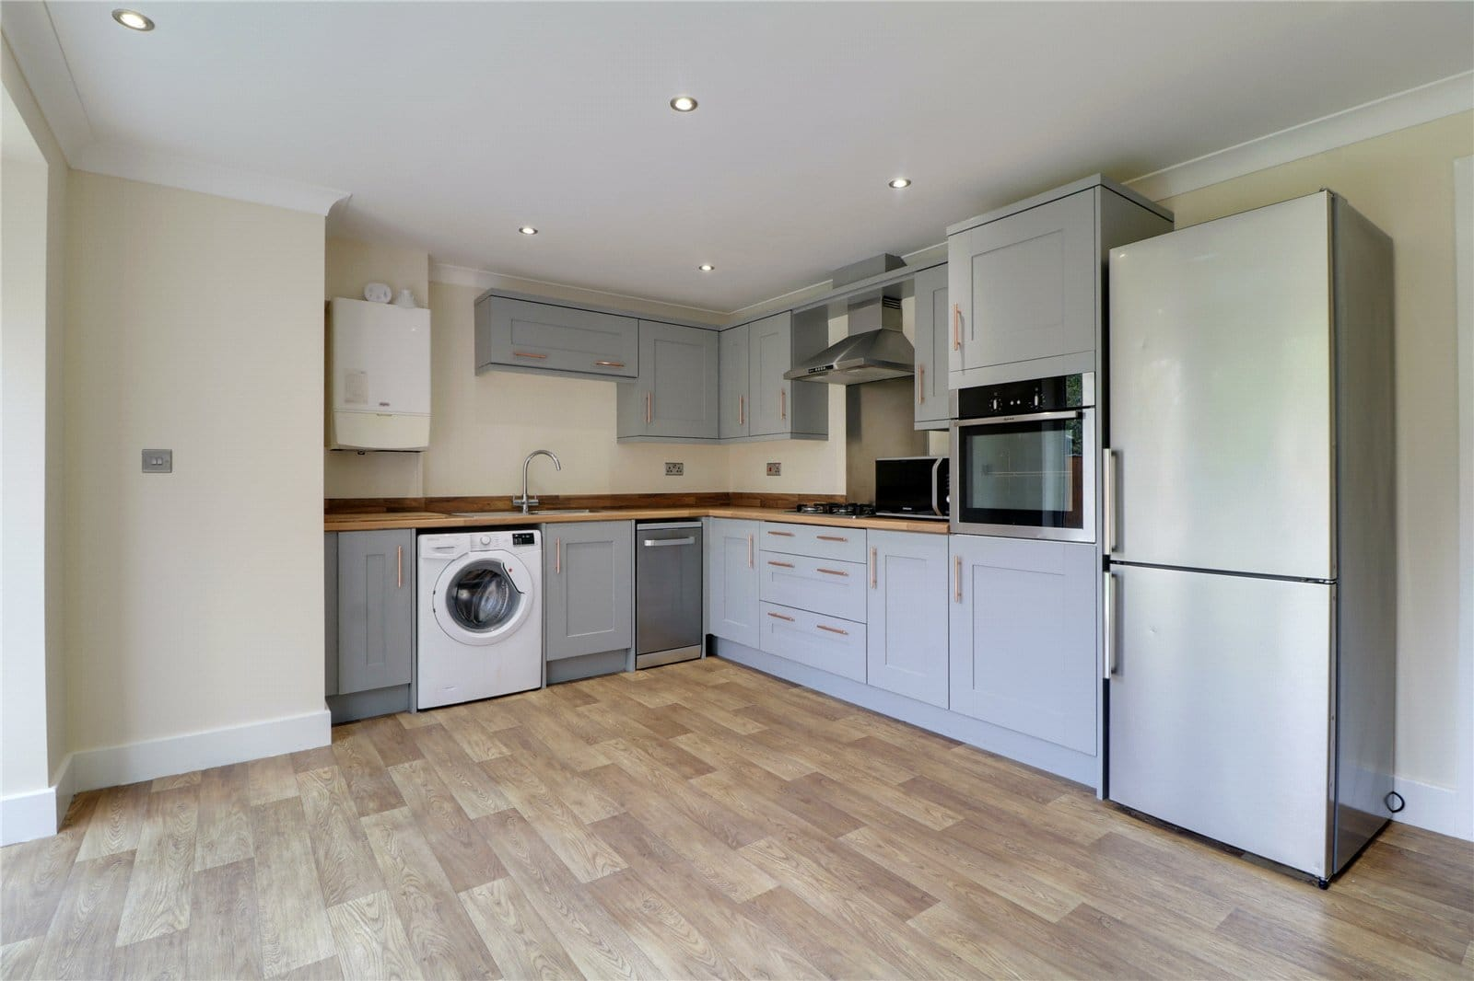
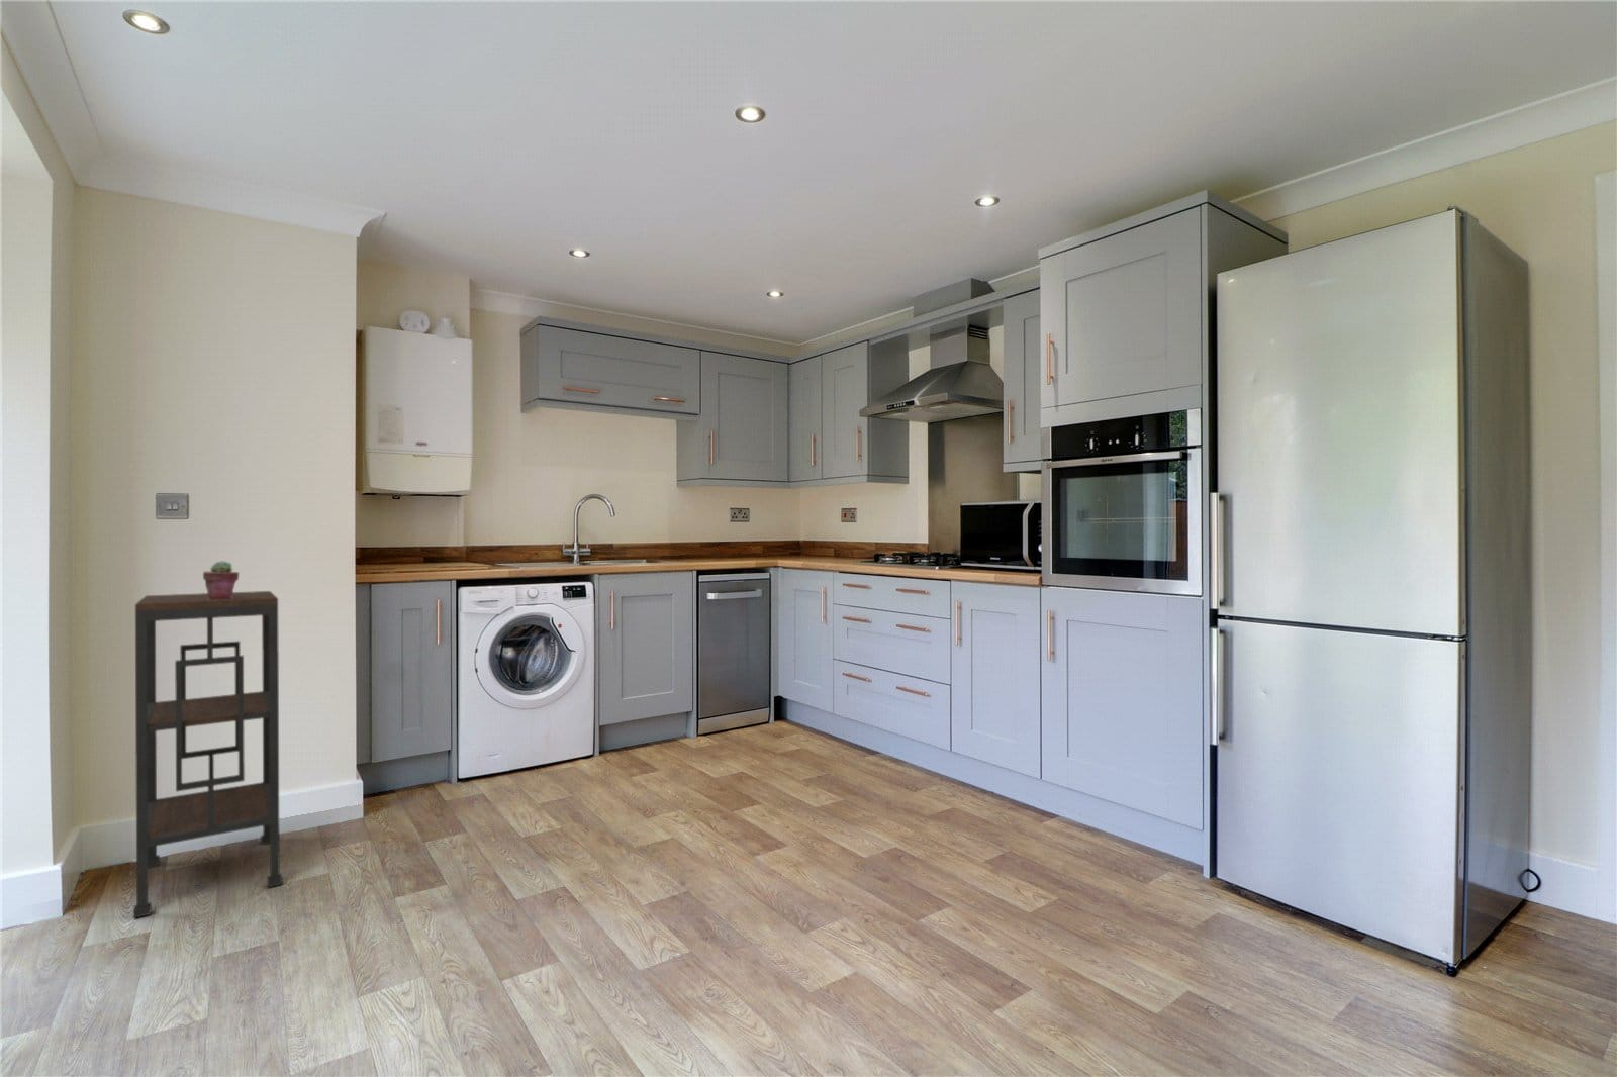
+ shelving unit (210, 724)
+ potted succulent (220, 579)
